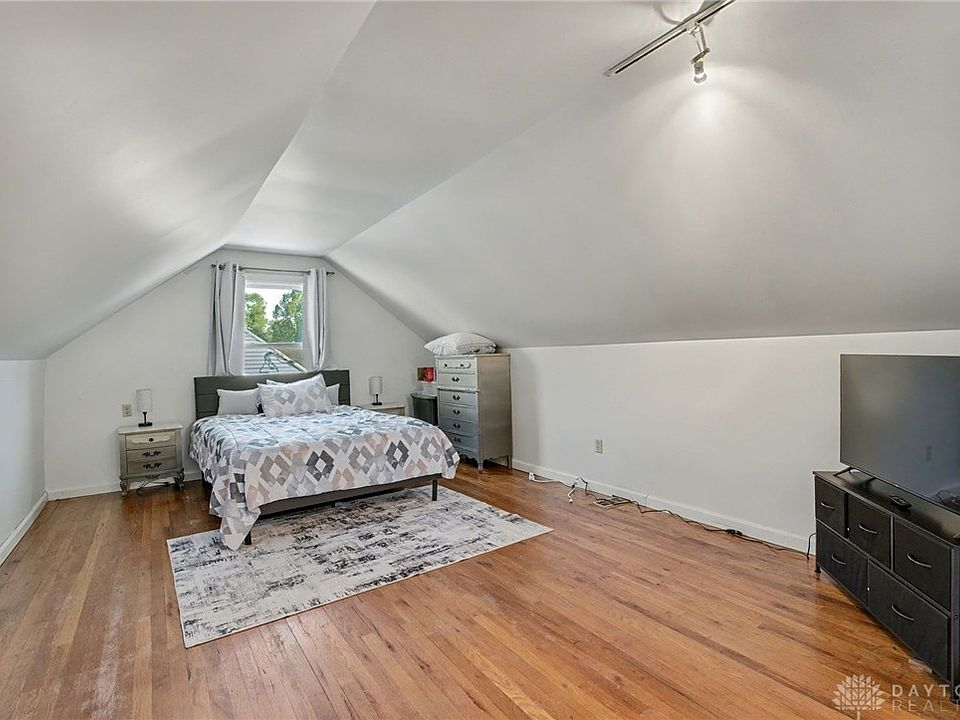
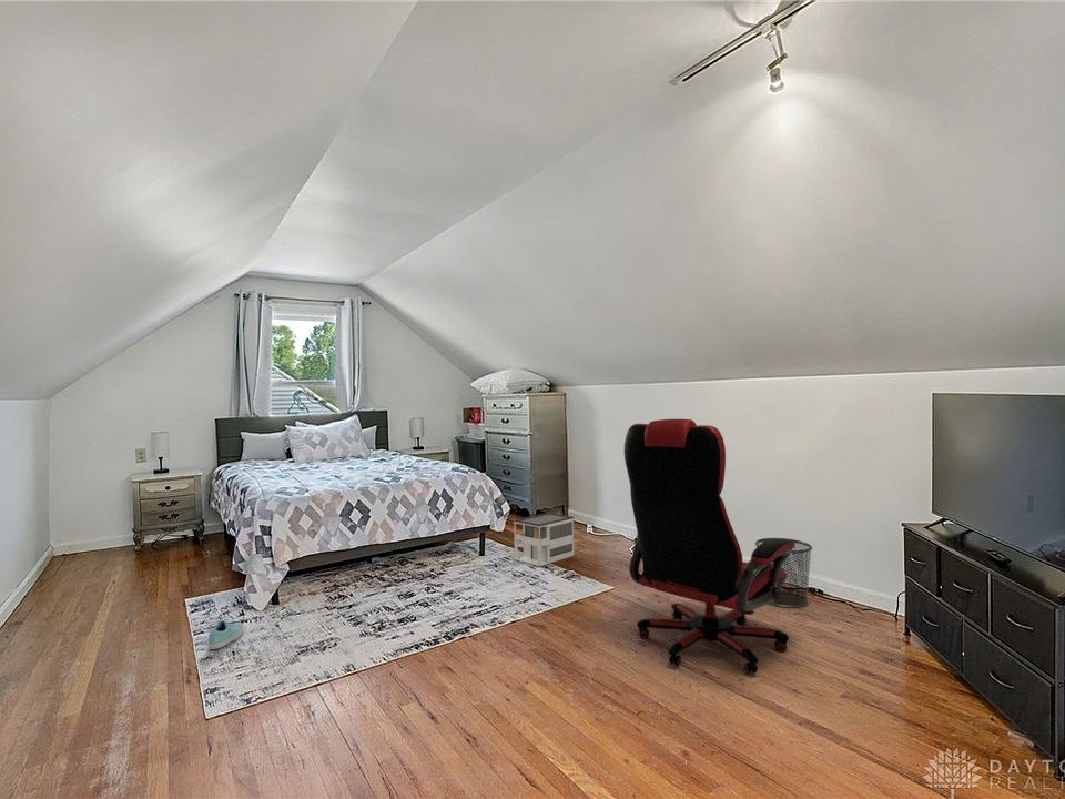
+ waste bin (784, 570)
+ office chair (708, 530)
+ architectural model (544, 537)
+ sneaker (227, 628)
